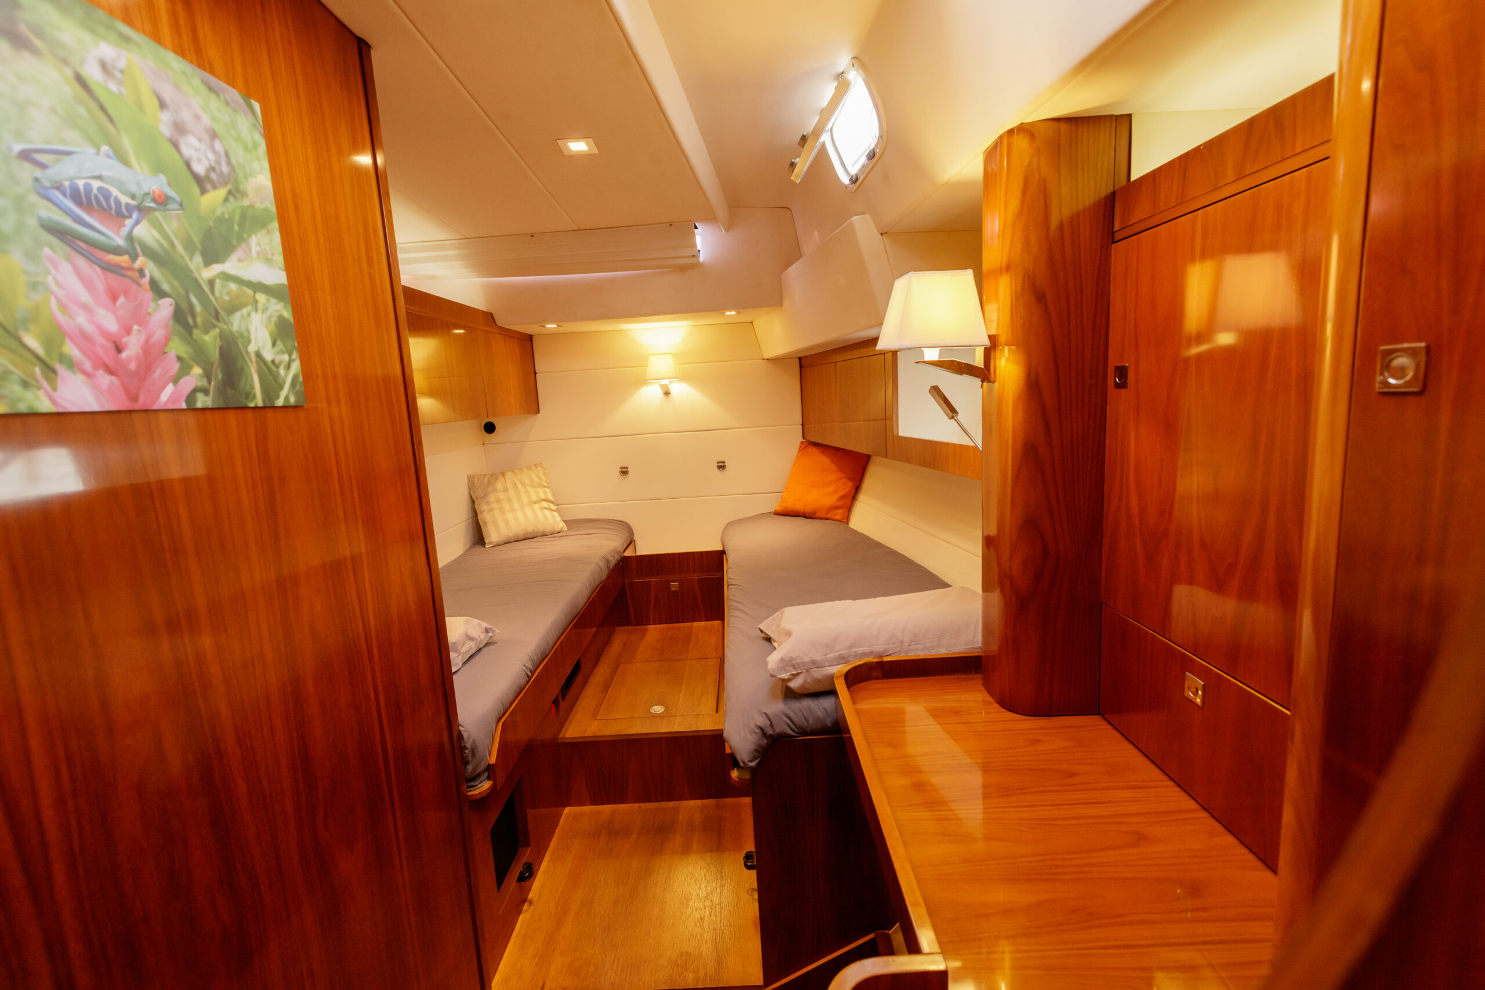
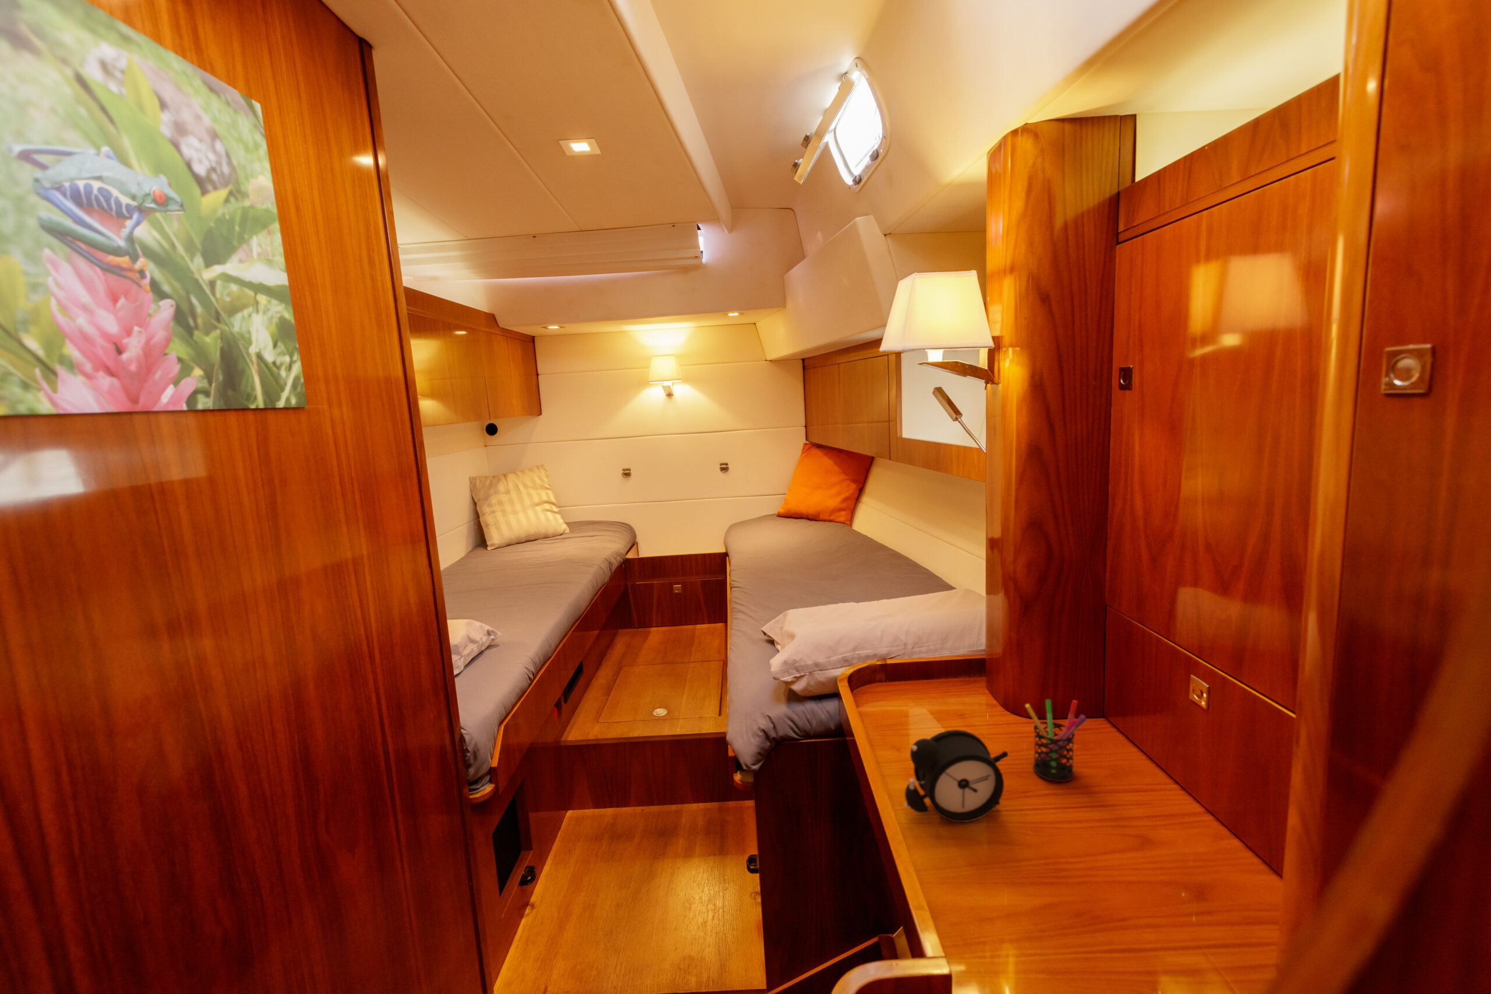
+ pen holder (1055, 733)
+ alarm clock (955, 775)
